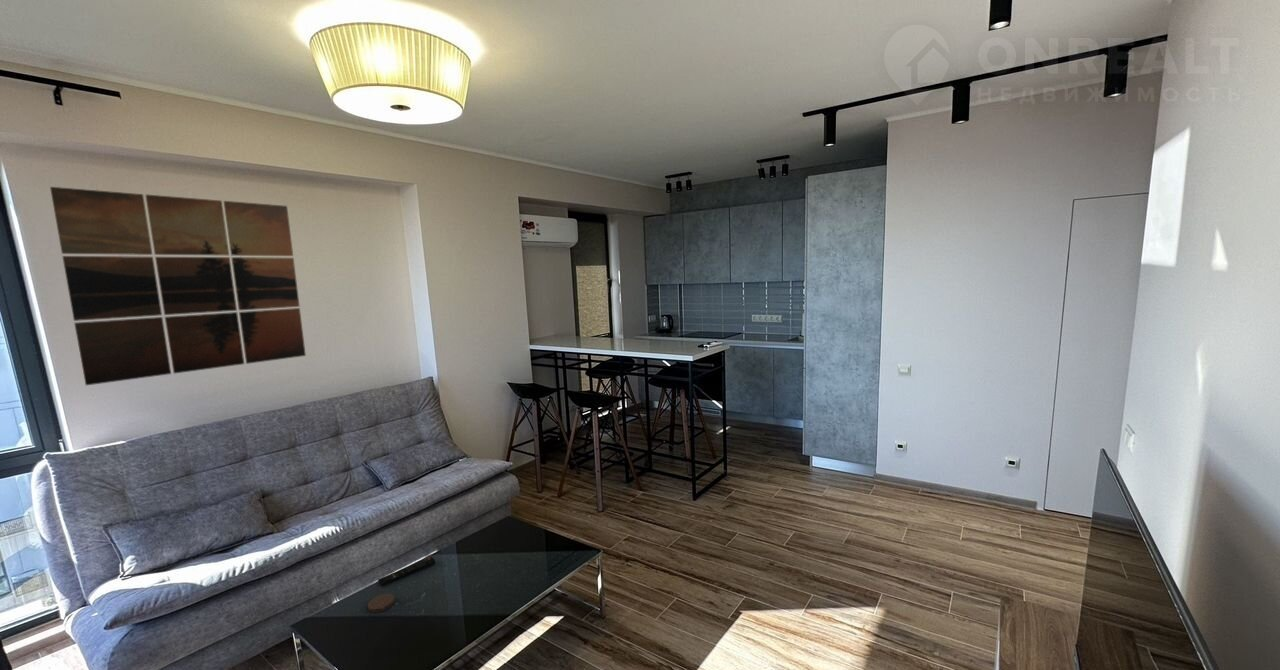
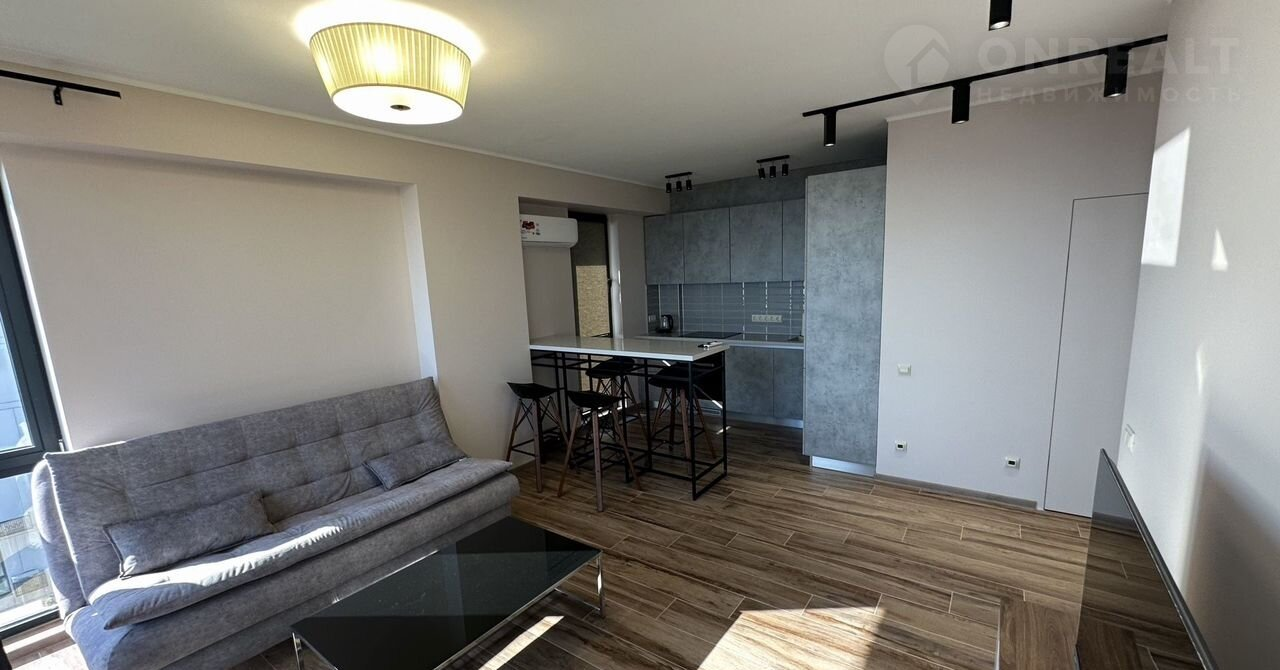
- remote control (408, 571)
- wall art (198, 284)
- coaster (381, 602)
